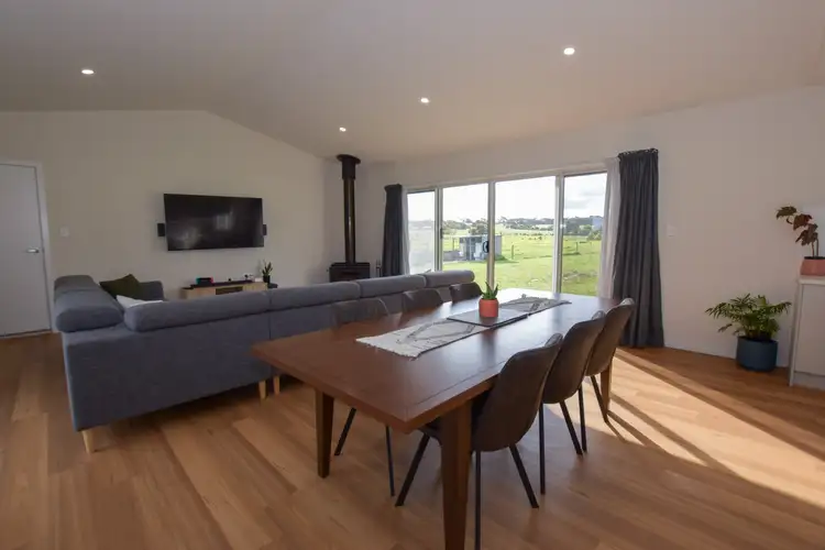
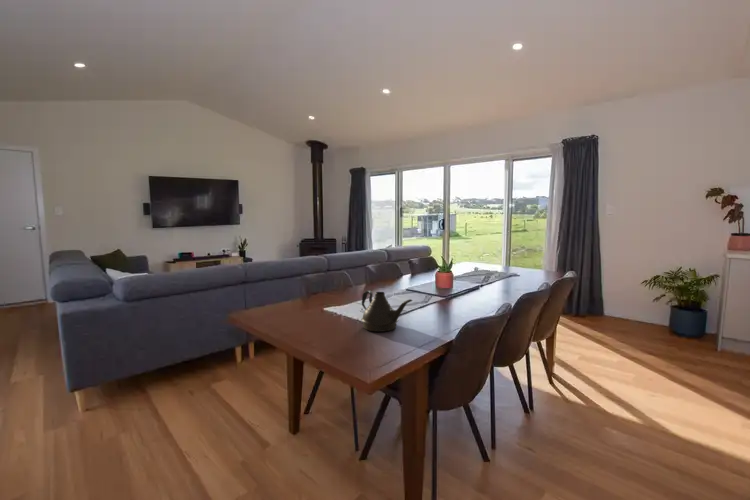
+ teapot (385, 310)
